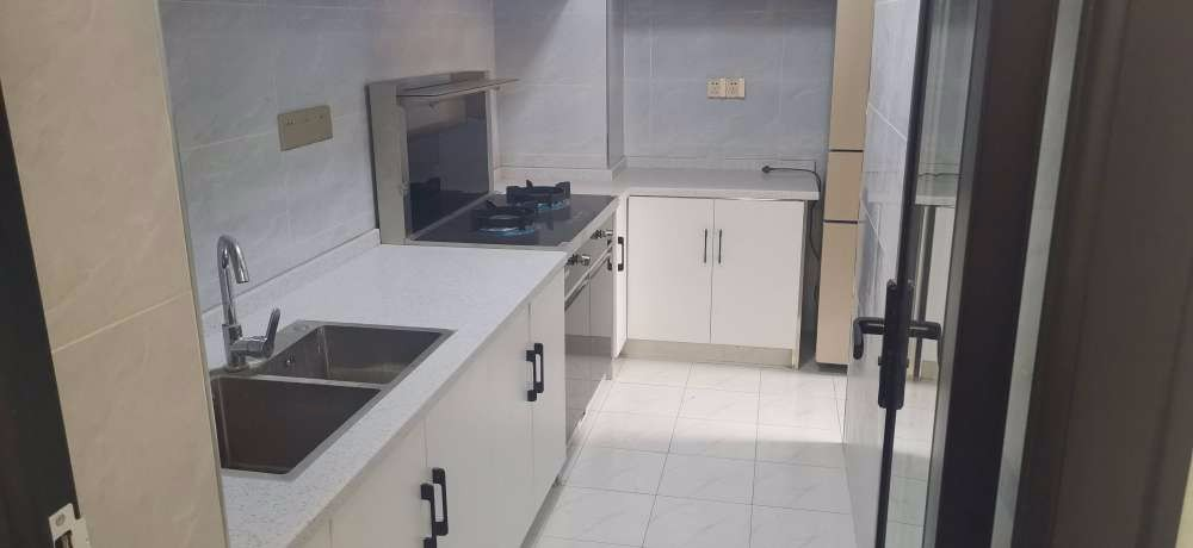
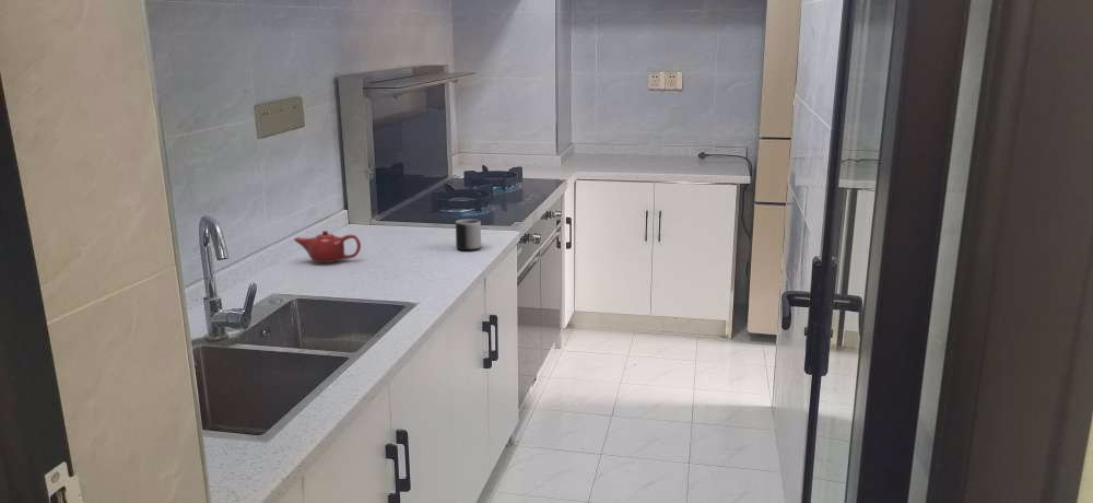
+ teapot (327, 246)
+ mug (469, 233)
